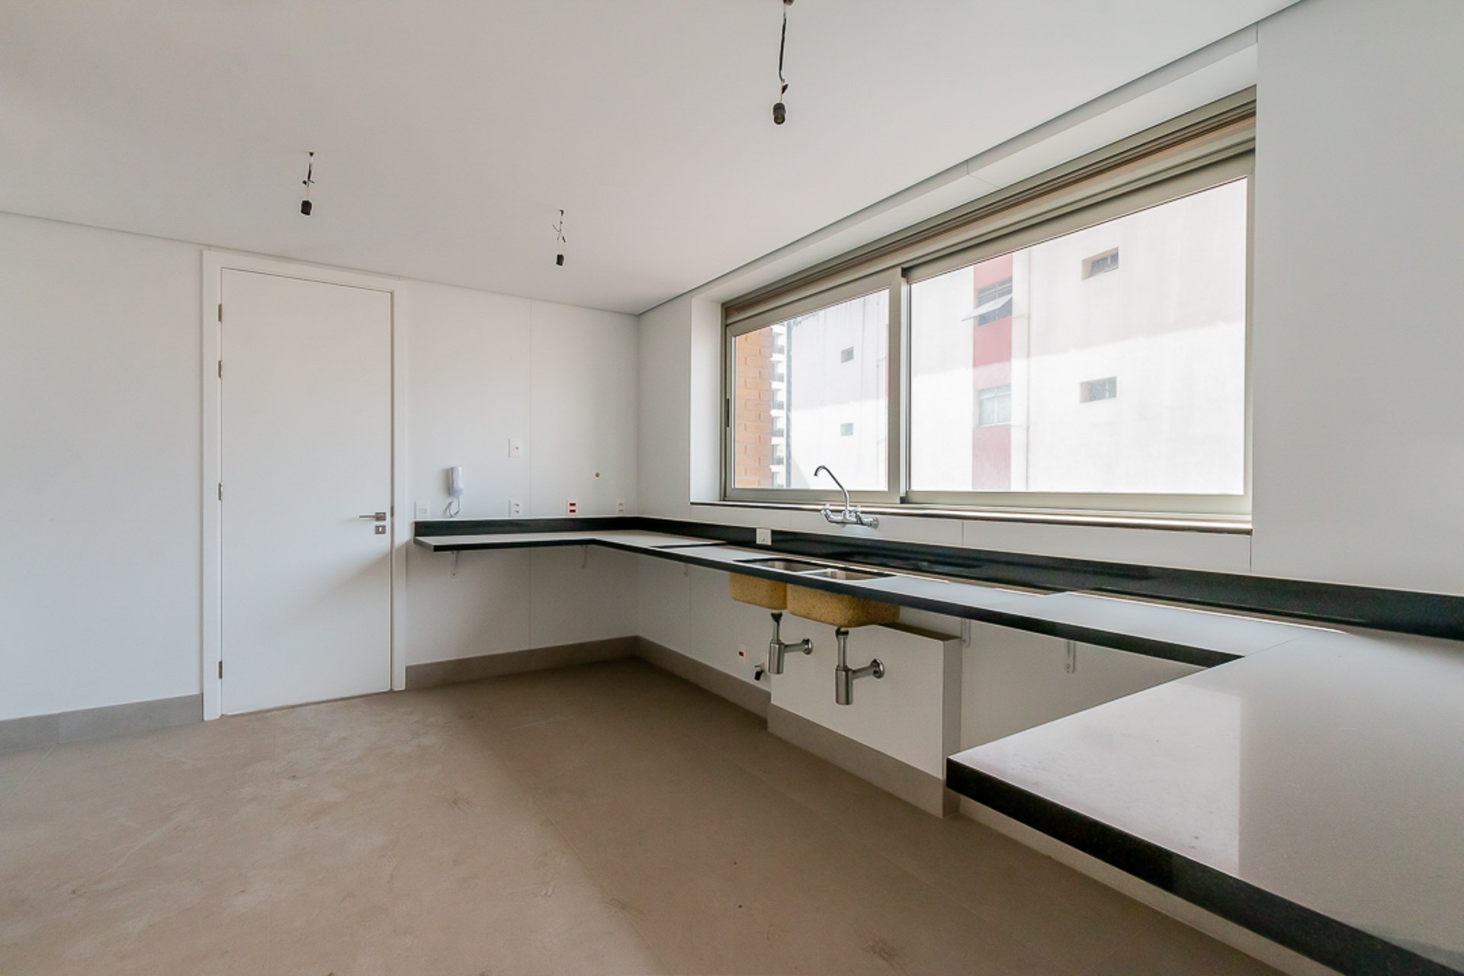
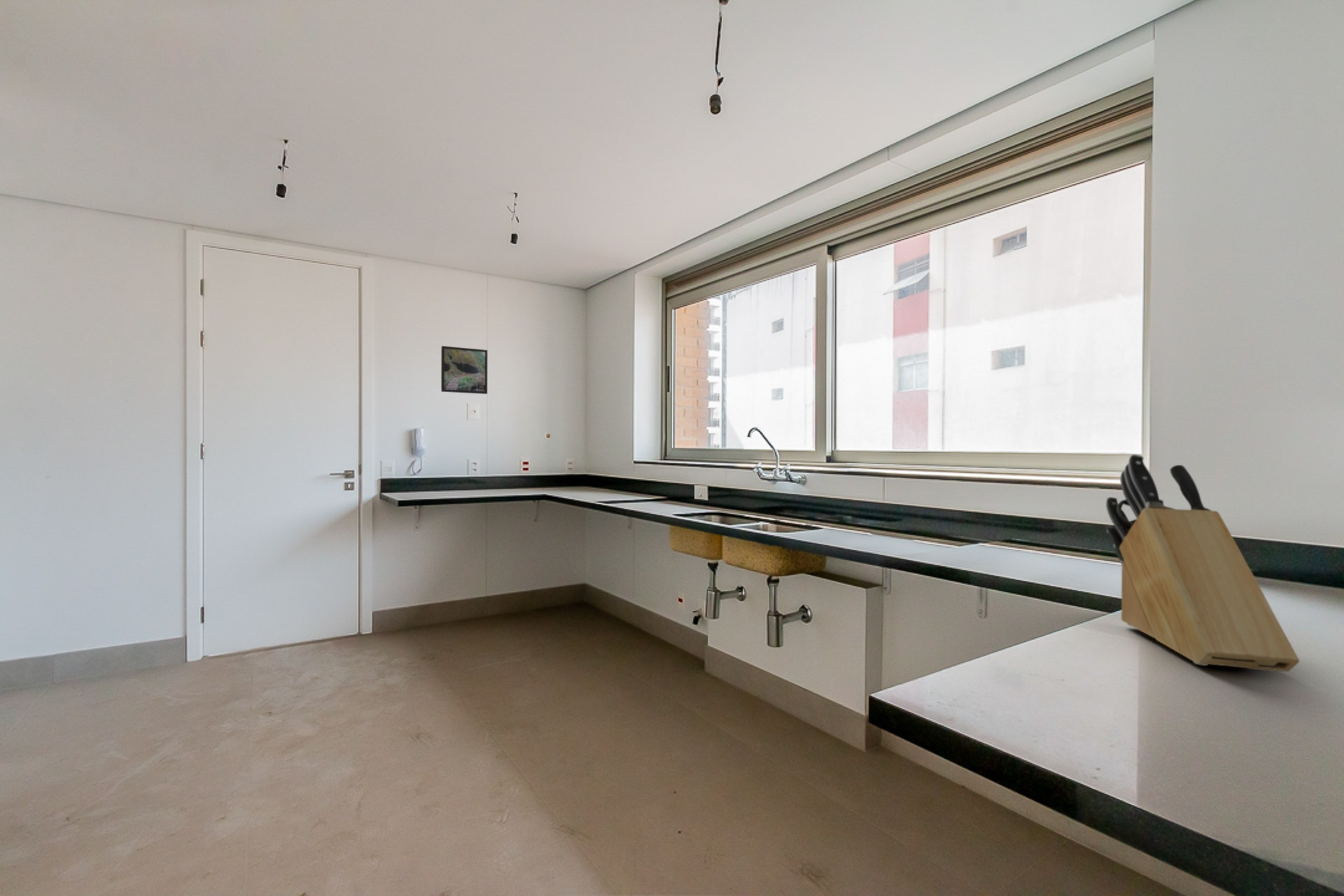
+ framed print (465, 370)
+ knife block (1182, 547)
